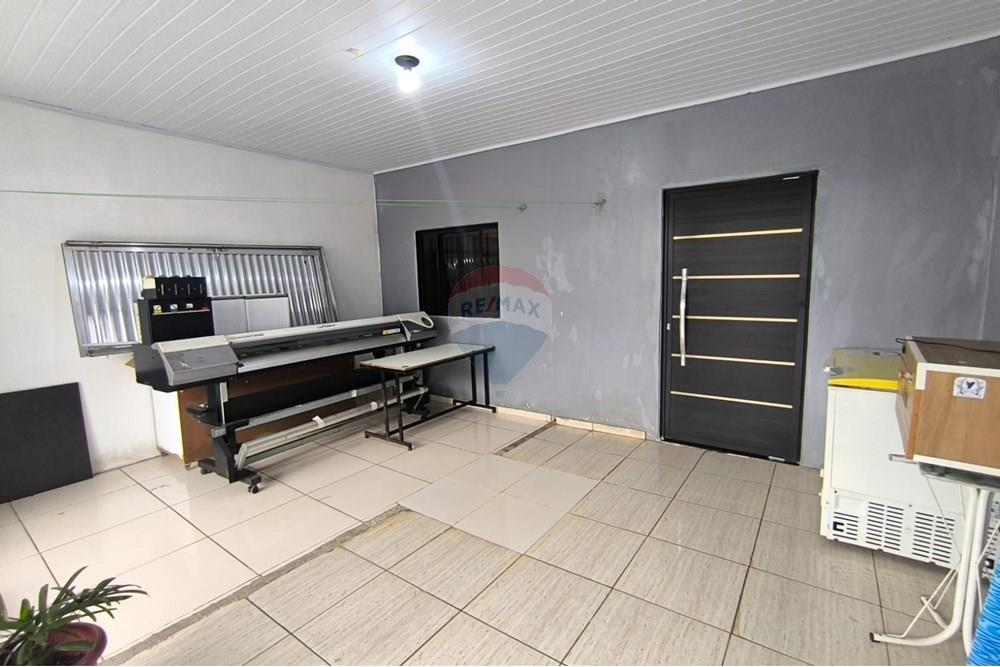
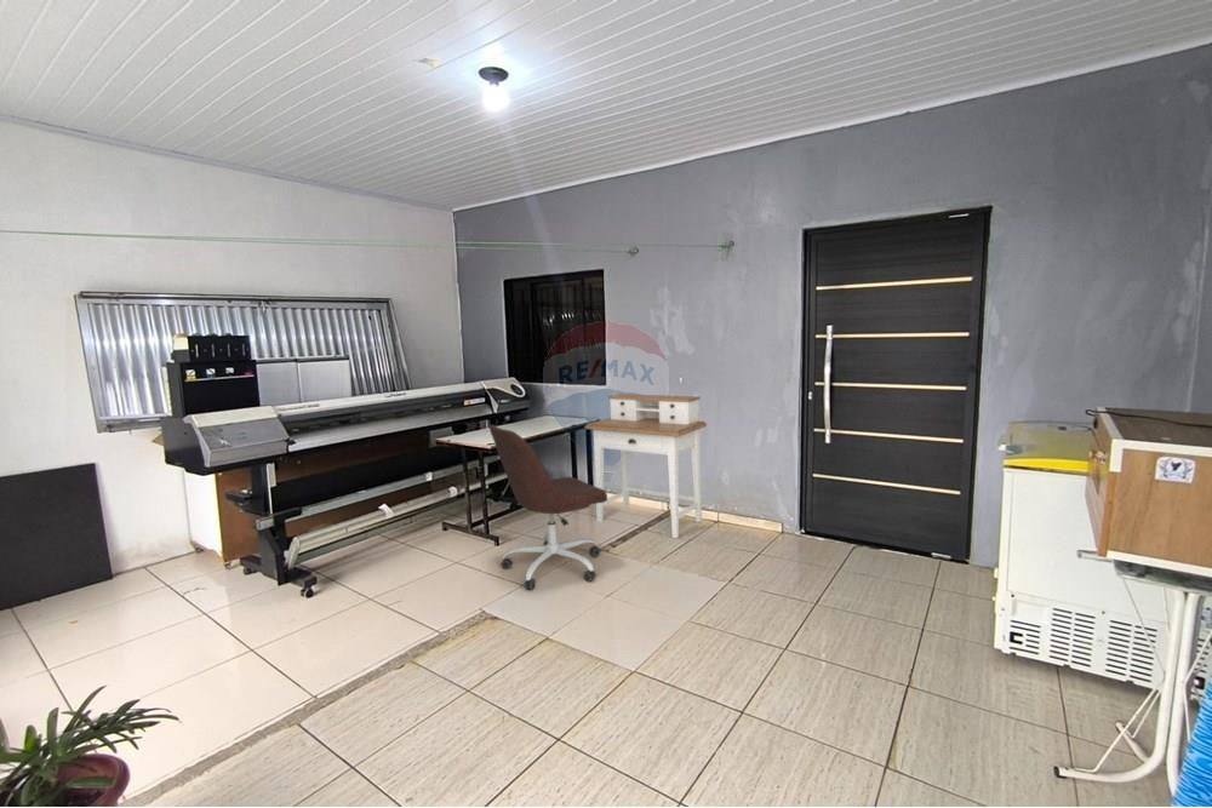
+ office chair (550, 495)
+ desk (646, 452)
